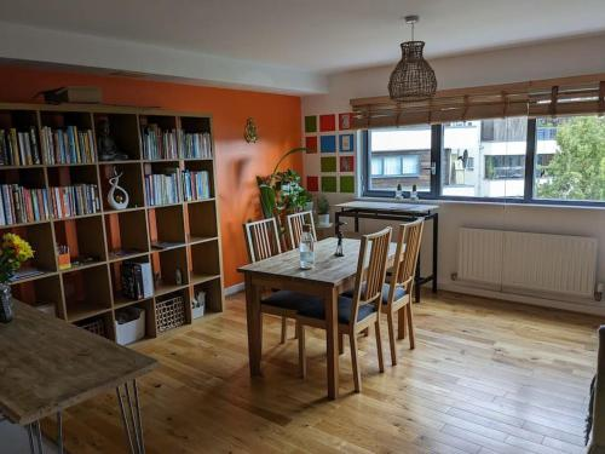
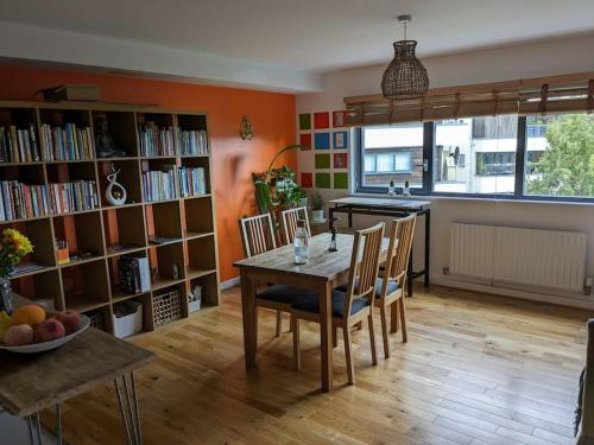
+ fruit bowl (39, 325)
